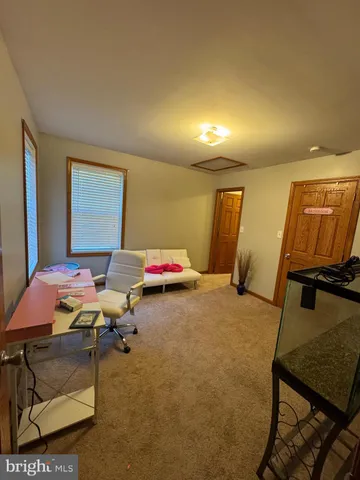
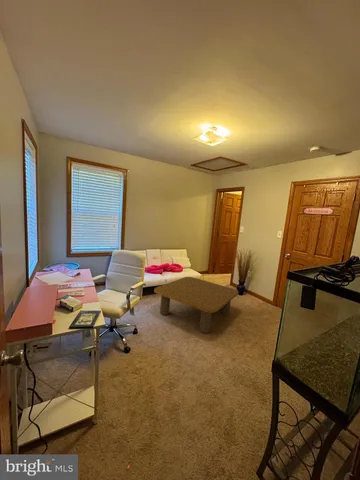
+ coffee table (196, 301)
